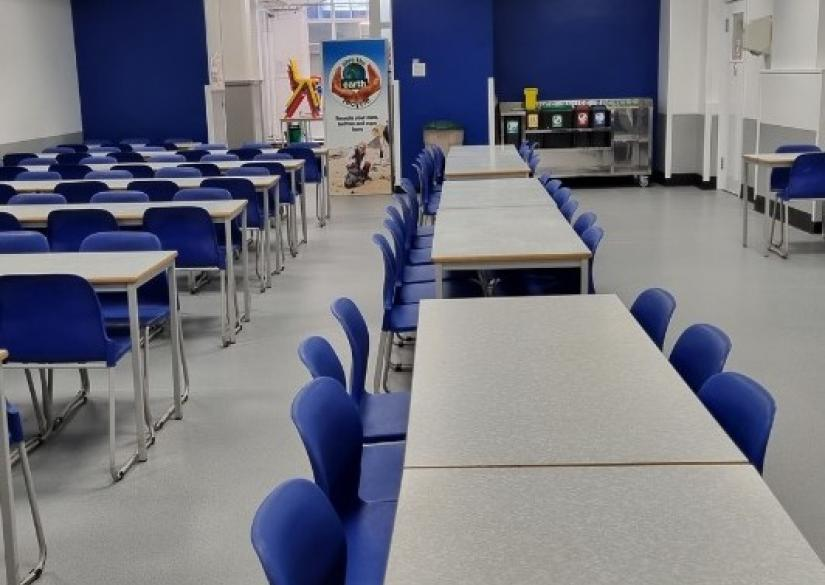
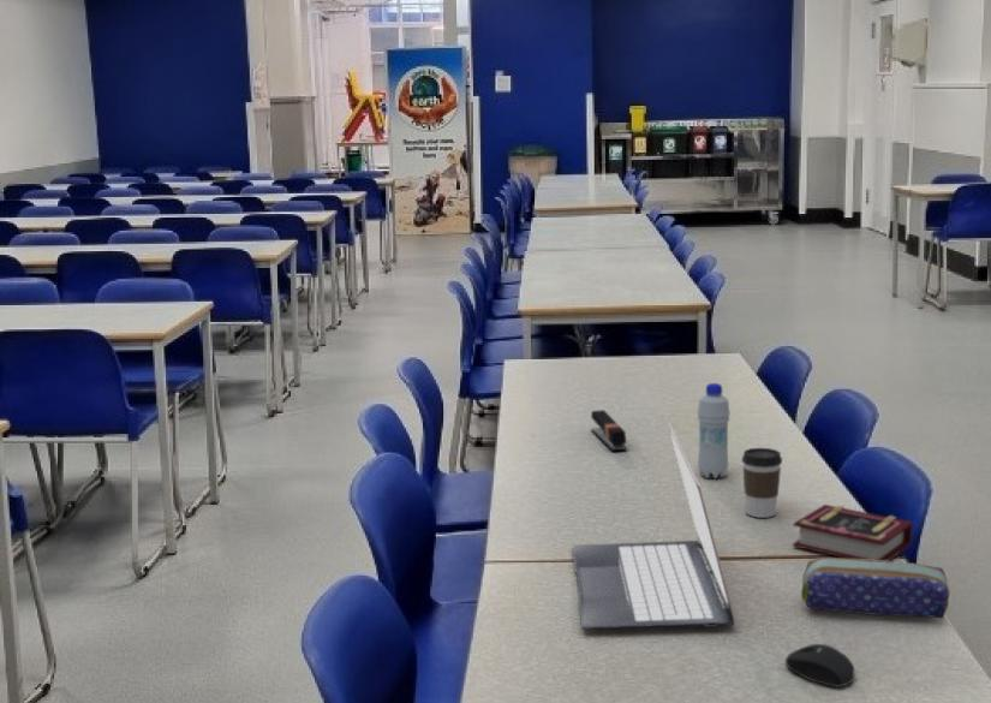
+ mouse (819, 661)
+ coffee cup (762, 482)
+ bottle (712, 429)
+ stapler (608, 429)
+ pencil case (873, 585)
+ book (852, 532)
+ laptop (646, 542)
